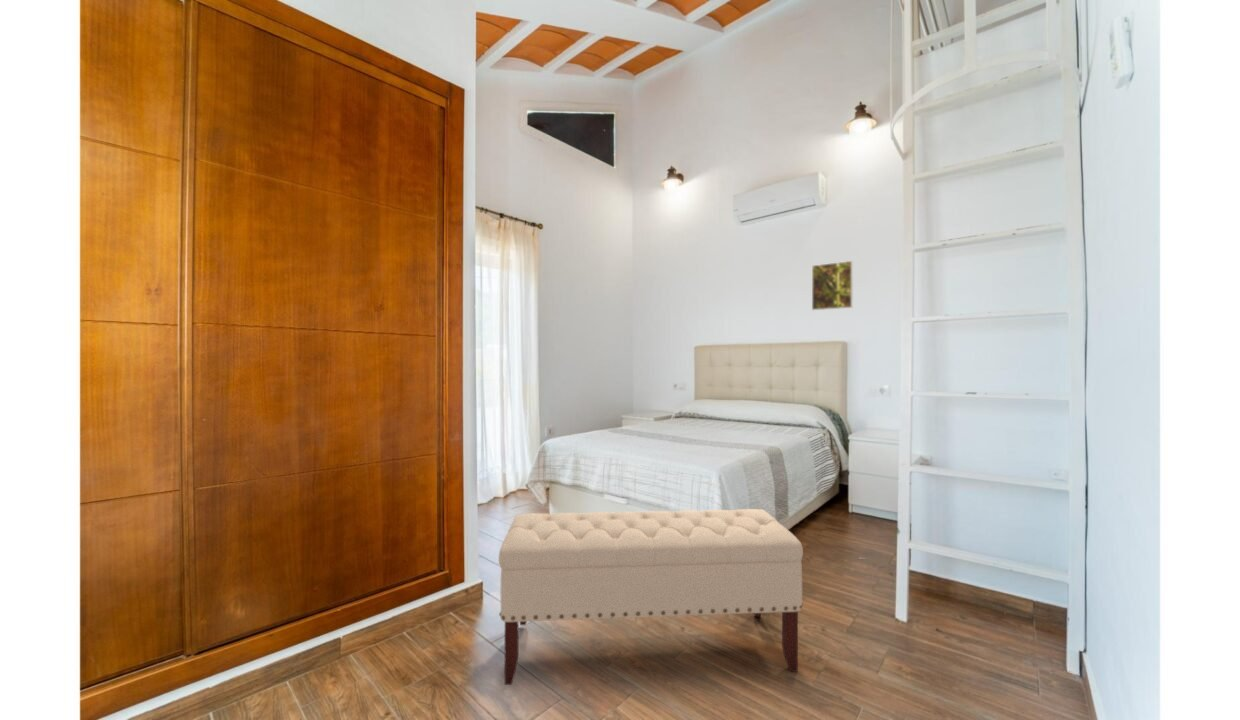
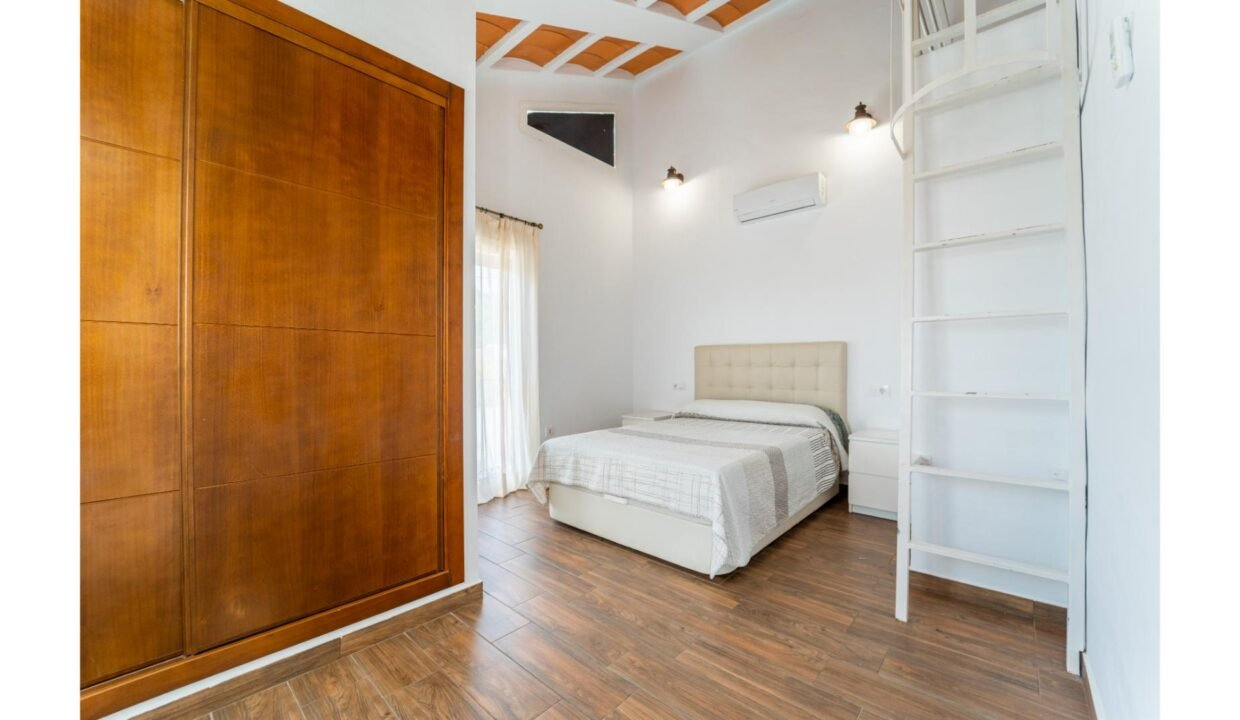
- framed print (831, 286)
- bench (647, 584)
